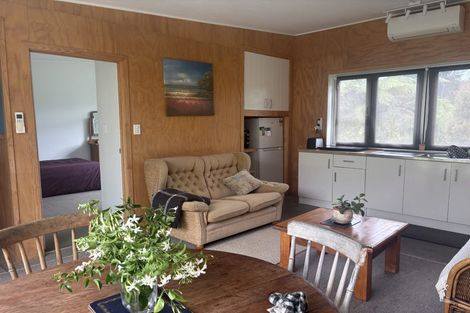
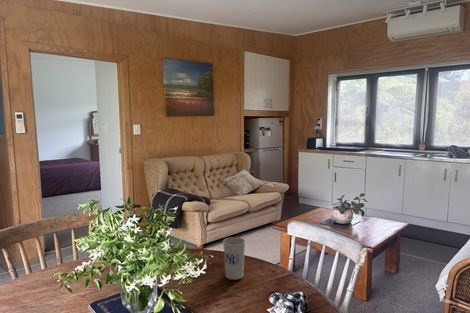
+ cup (234, 258)
